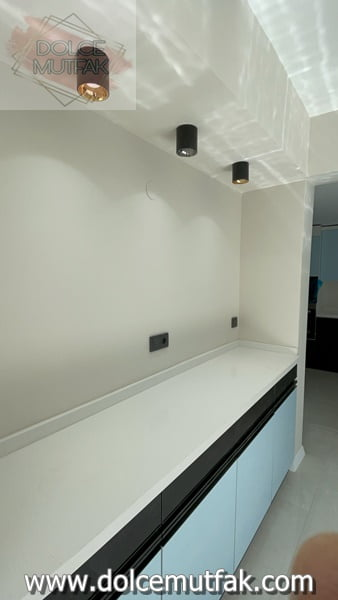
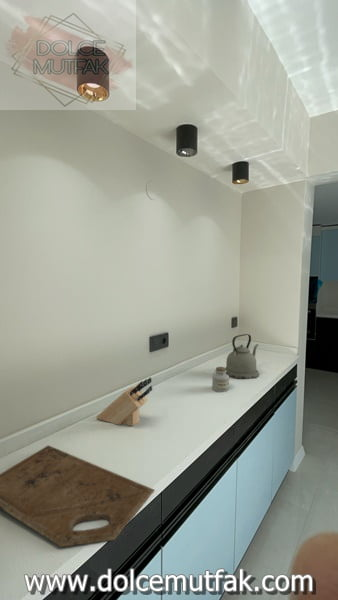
+ kettle (242, 353)
+ cutting board (64, 490)
+ knife block (125, 398)
+ jar (220, 378)
